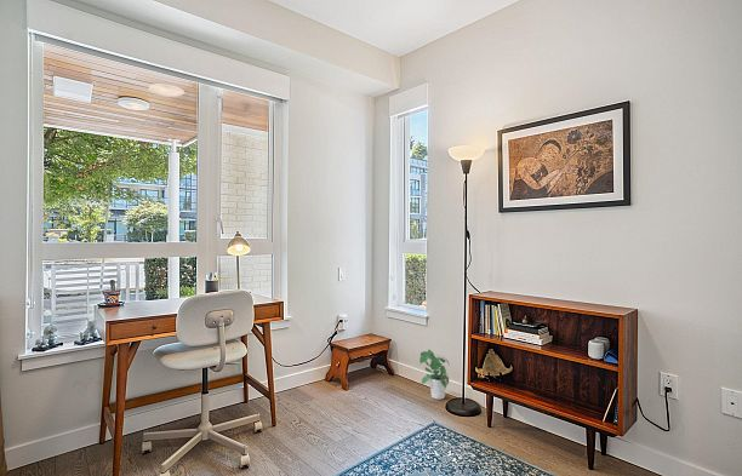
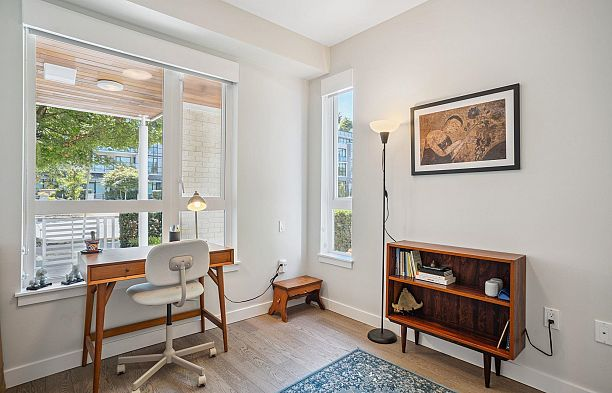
- potted plant (434, 373)
